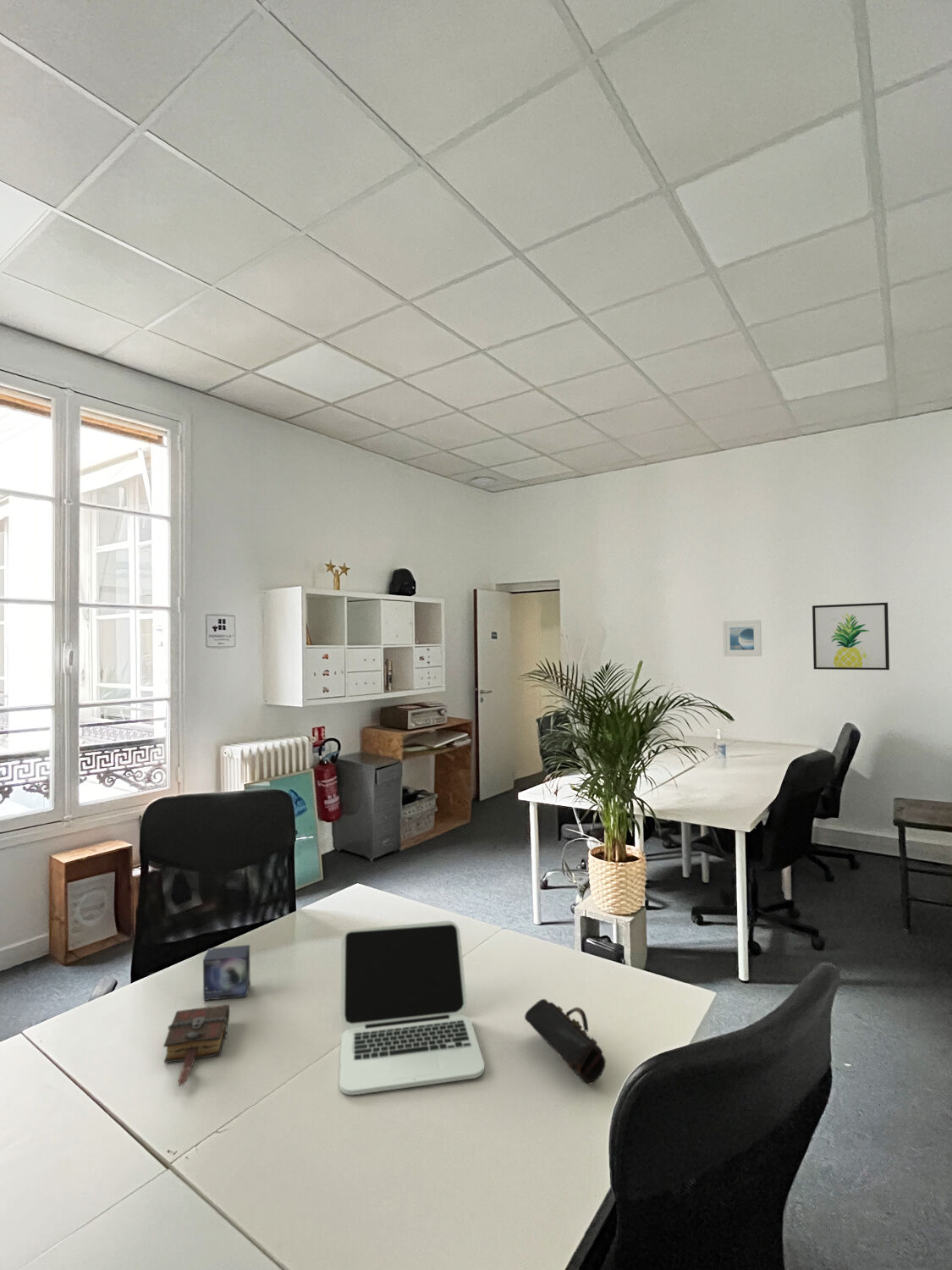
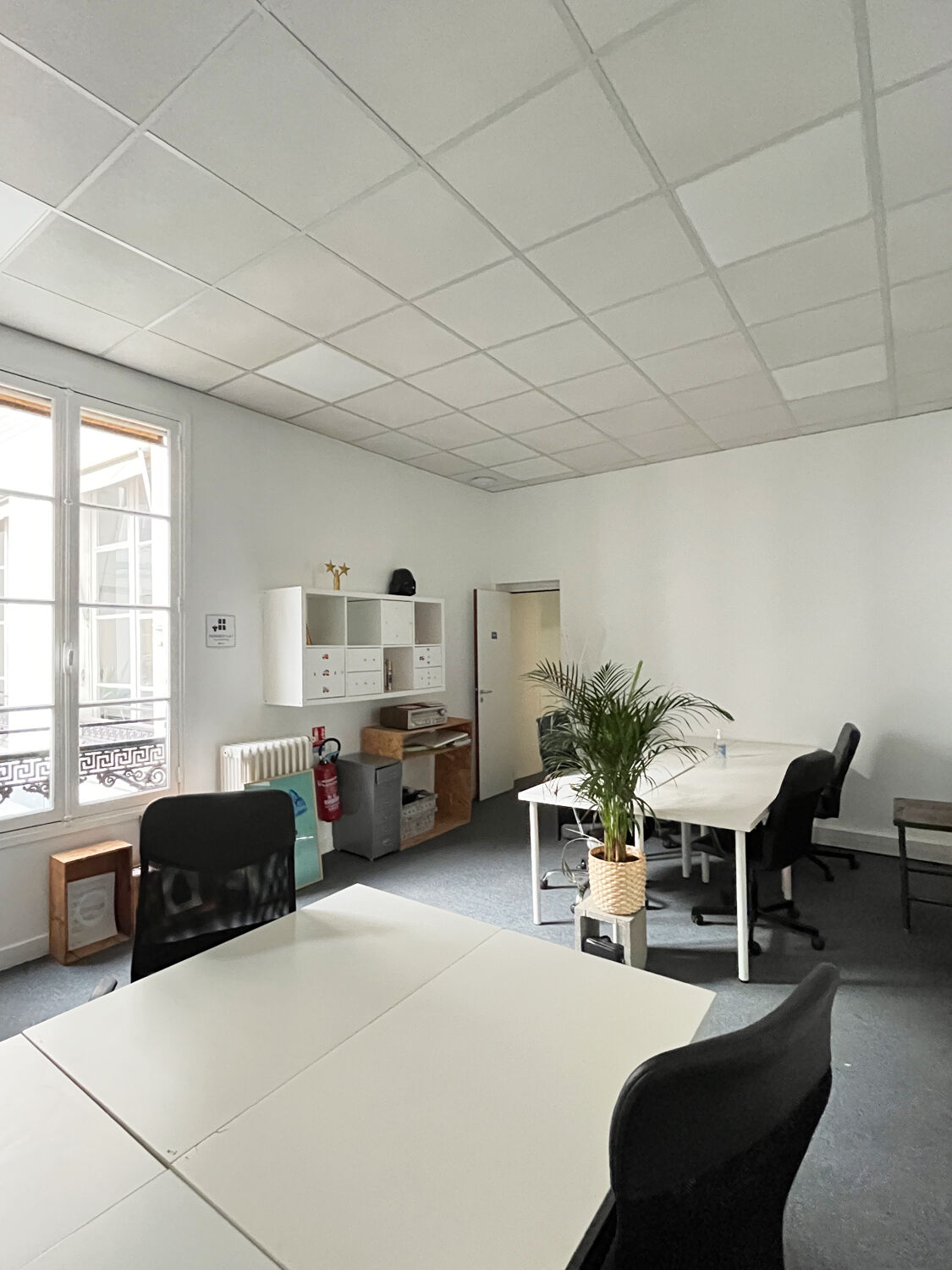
- small box (227, 972)
- book (193, 1044)
- pencil case (564, 1038)
- wall art (850, 637)
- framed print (741, 638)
- laptop (406, 996)
